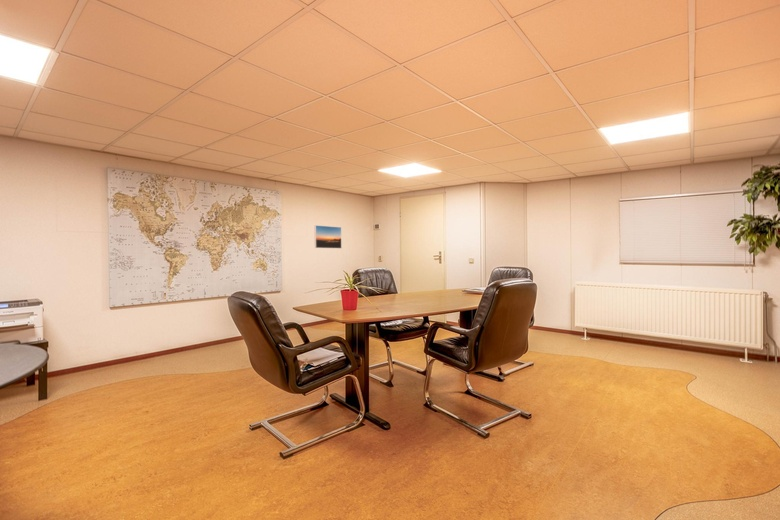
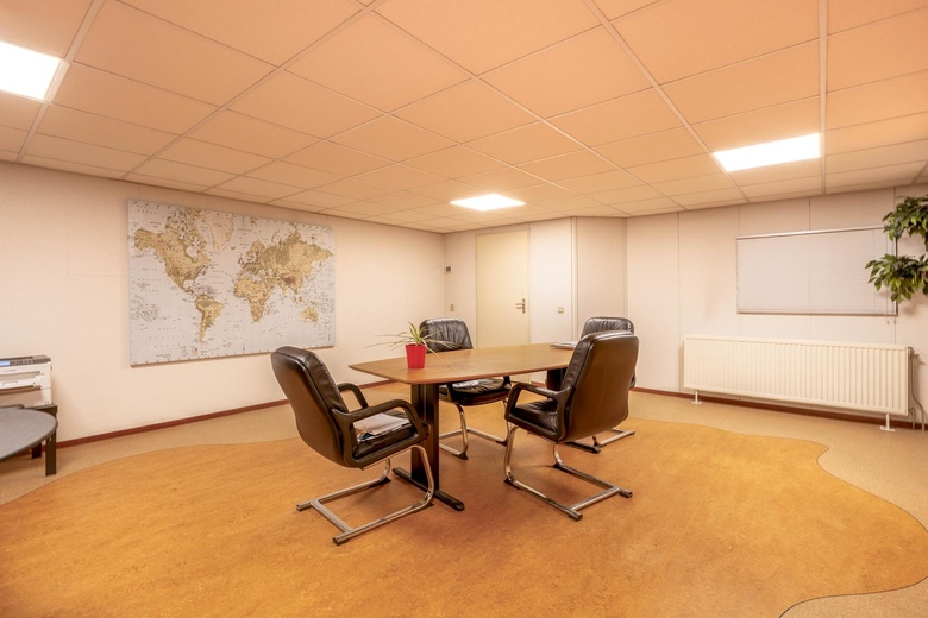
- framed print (328, 237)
